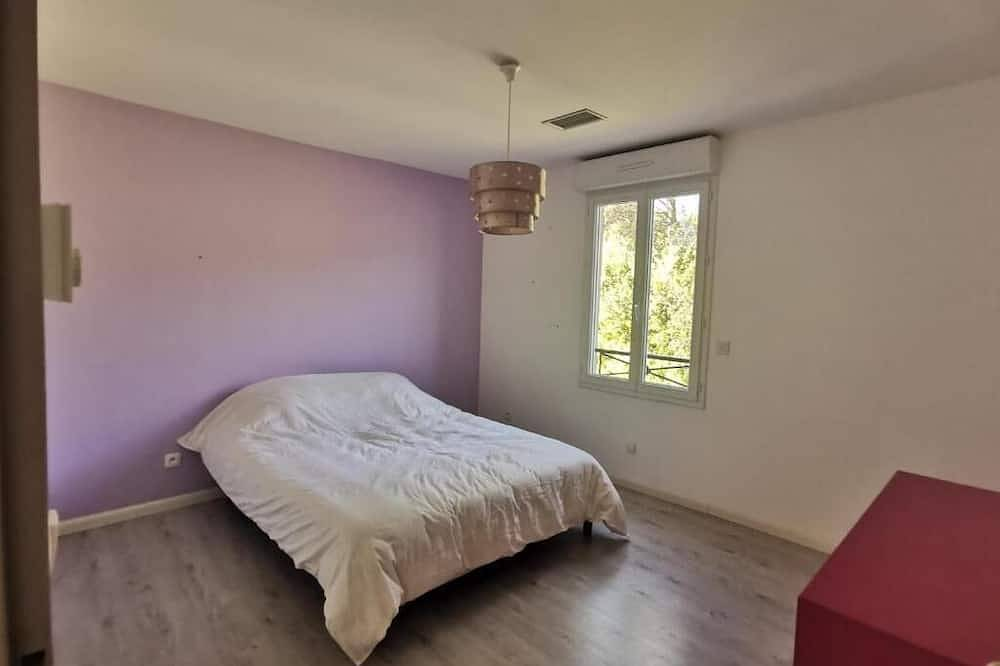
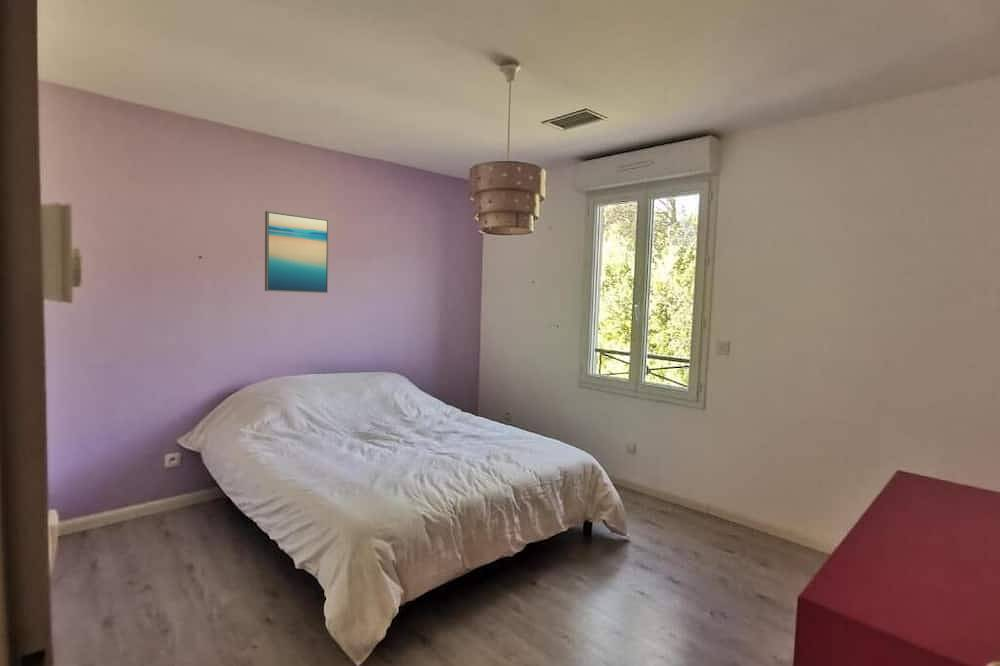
+ wall art (297, 253)
